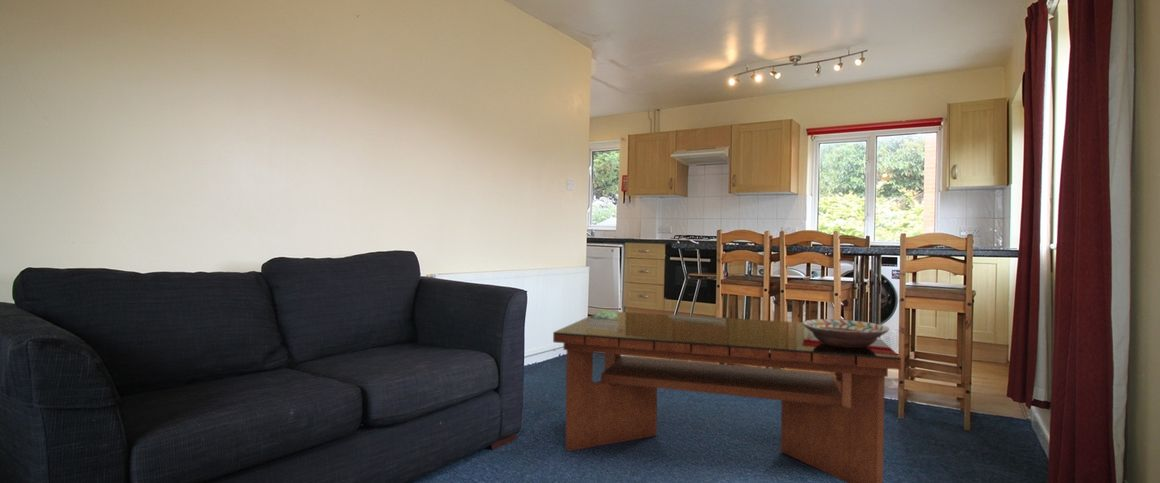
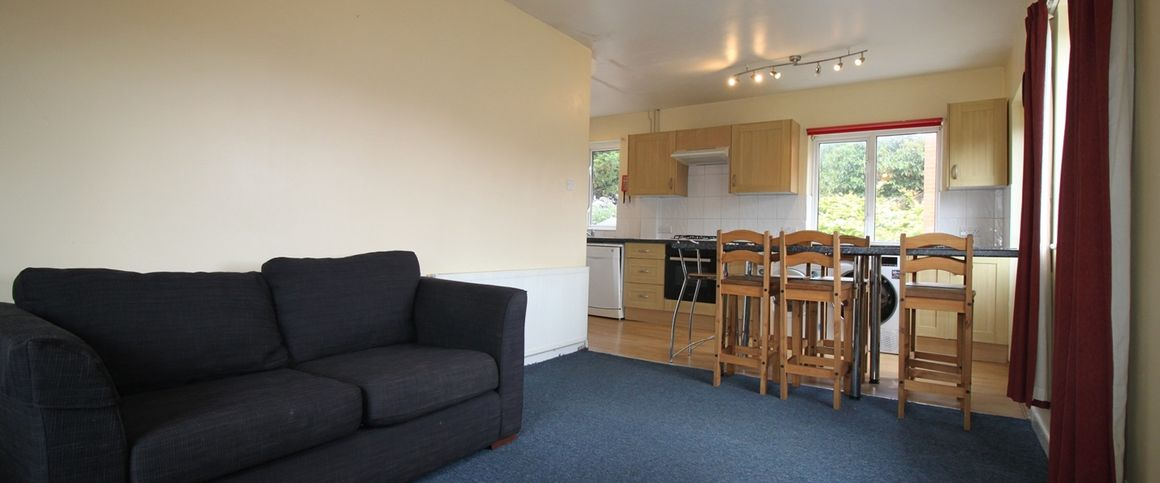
- coffee table (717, 386)
- decorative bowl (844, 334)
